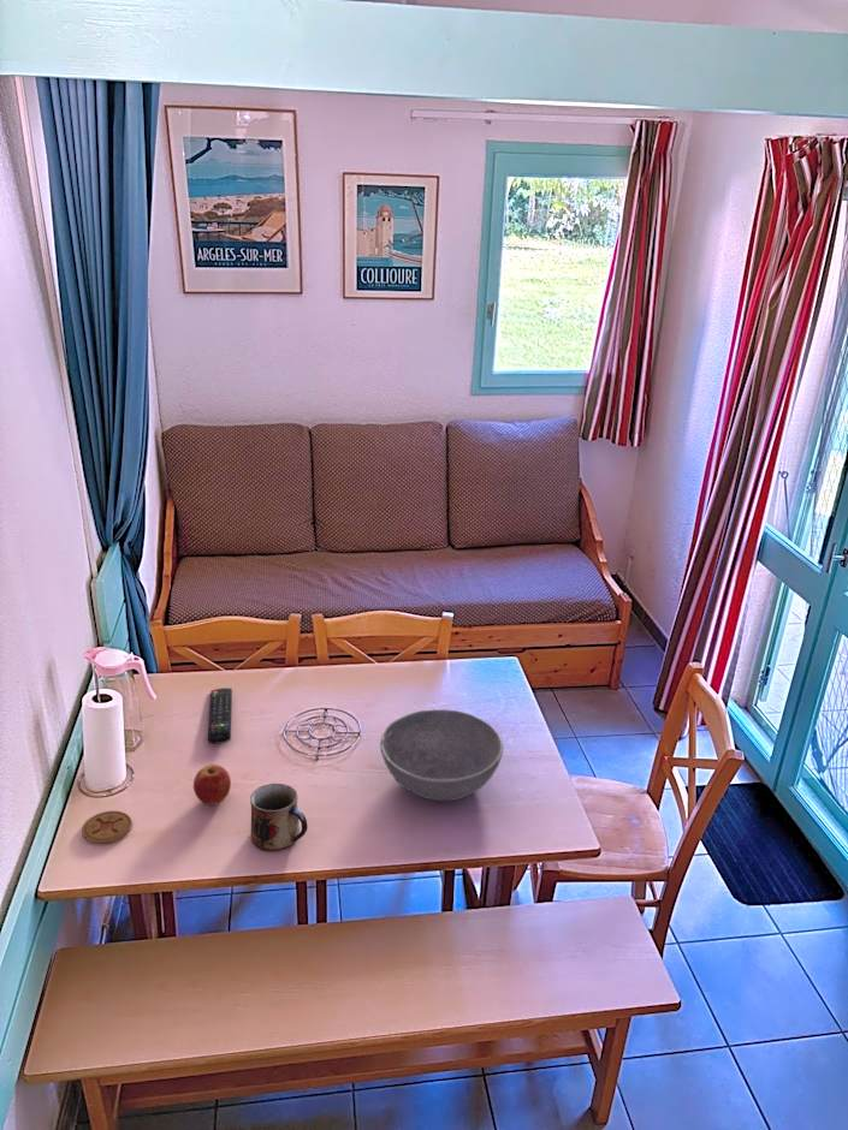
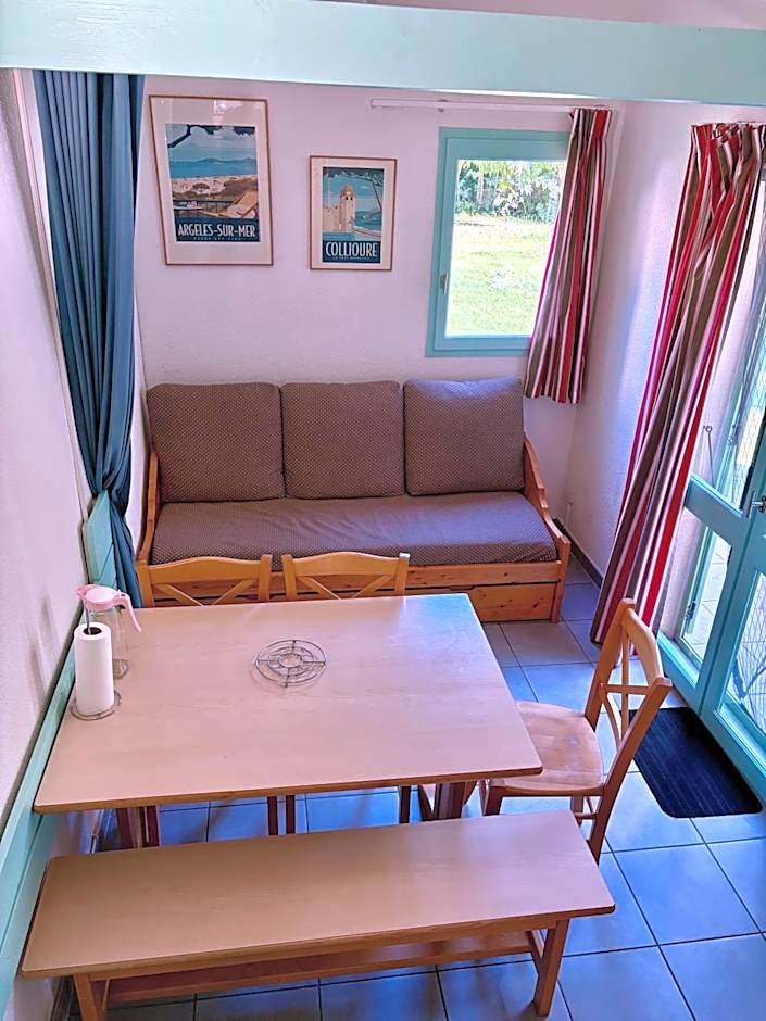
- coaster (107, 826)
- remote control (220, 714)
- apple (212, 785)
- mug (278, 816)
- bowl (440, 761)
